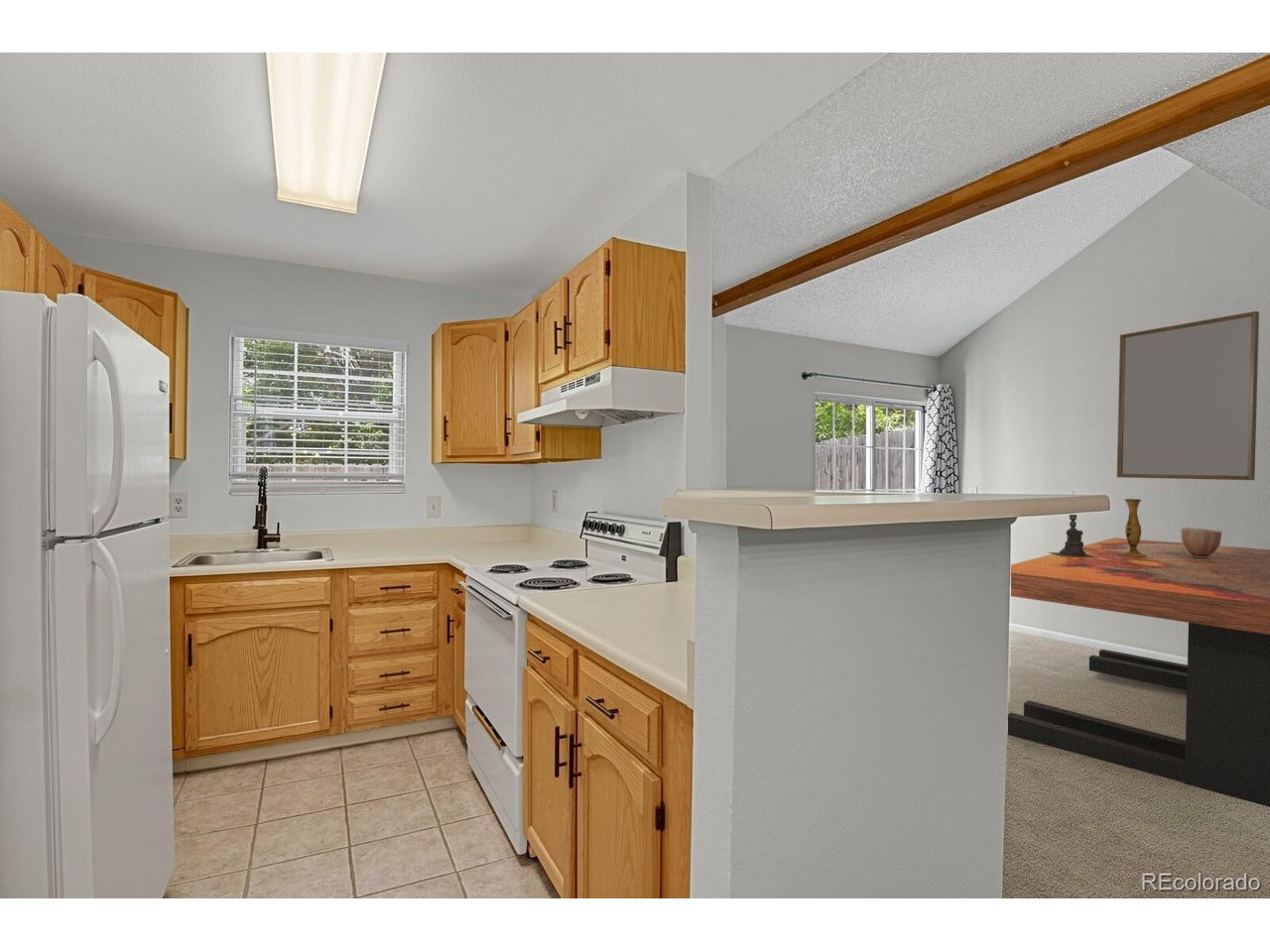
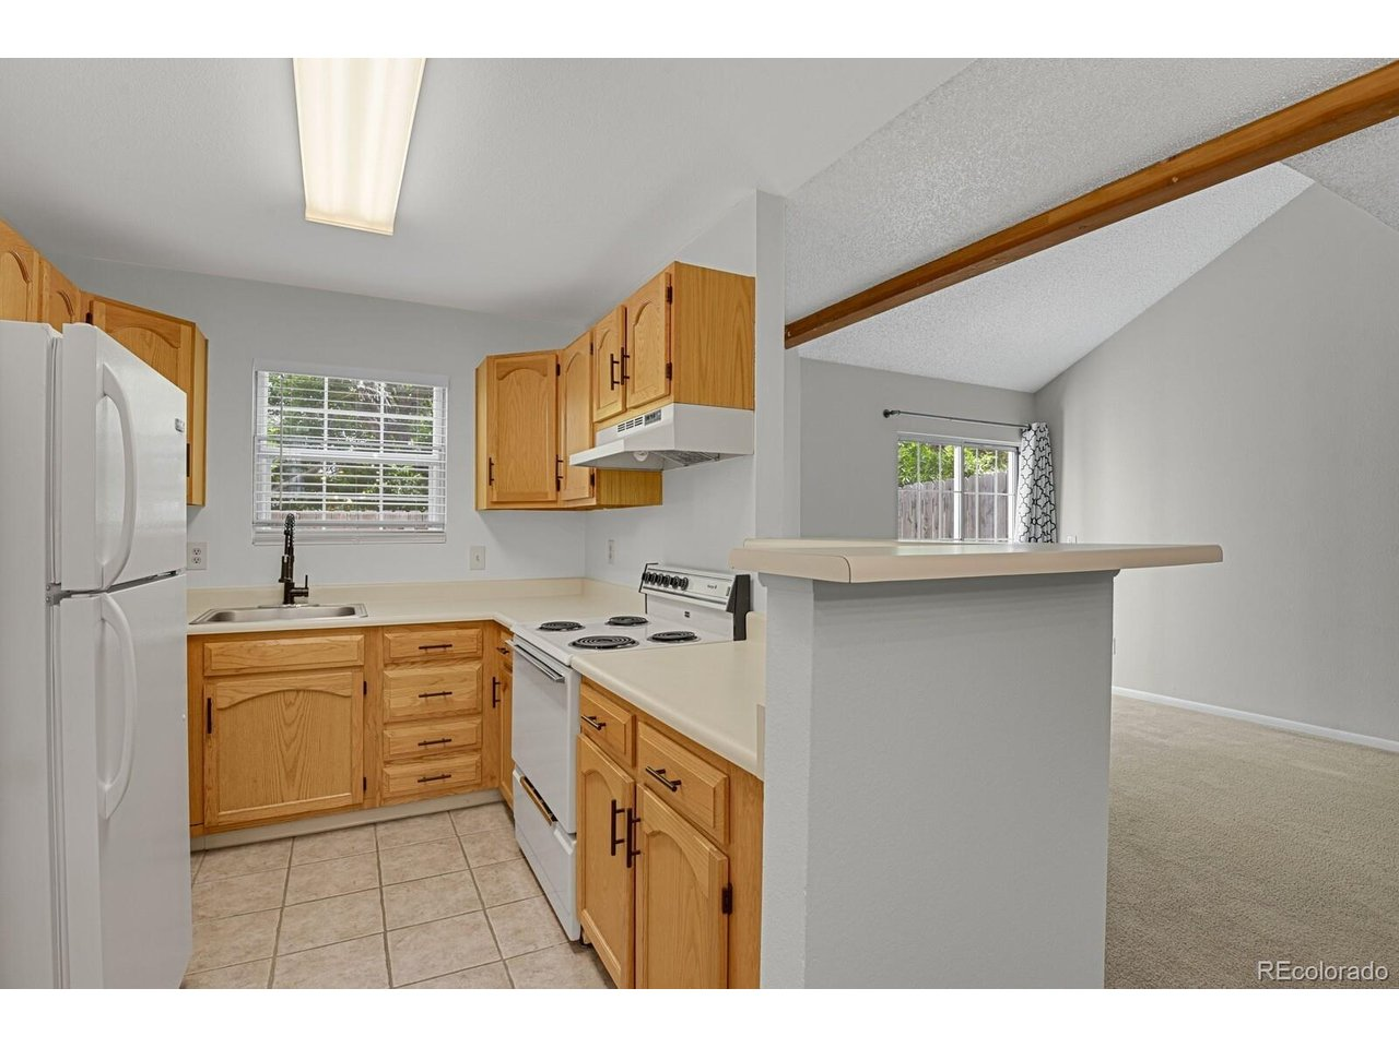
- dining table (1188, 640)
- home mirror (1182, 402)
- vase (1134, 527)
- decorative bowl (1201, 542)
- candle holder (1073, 522)
